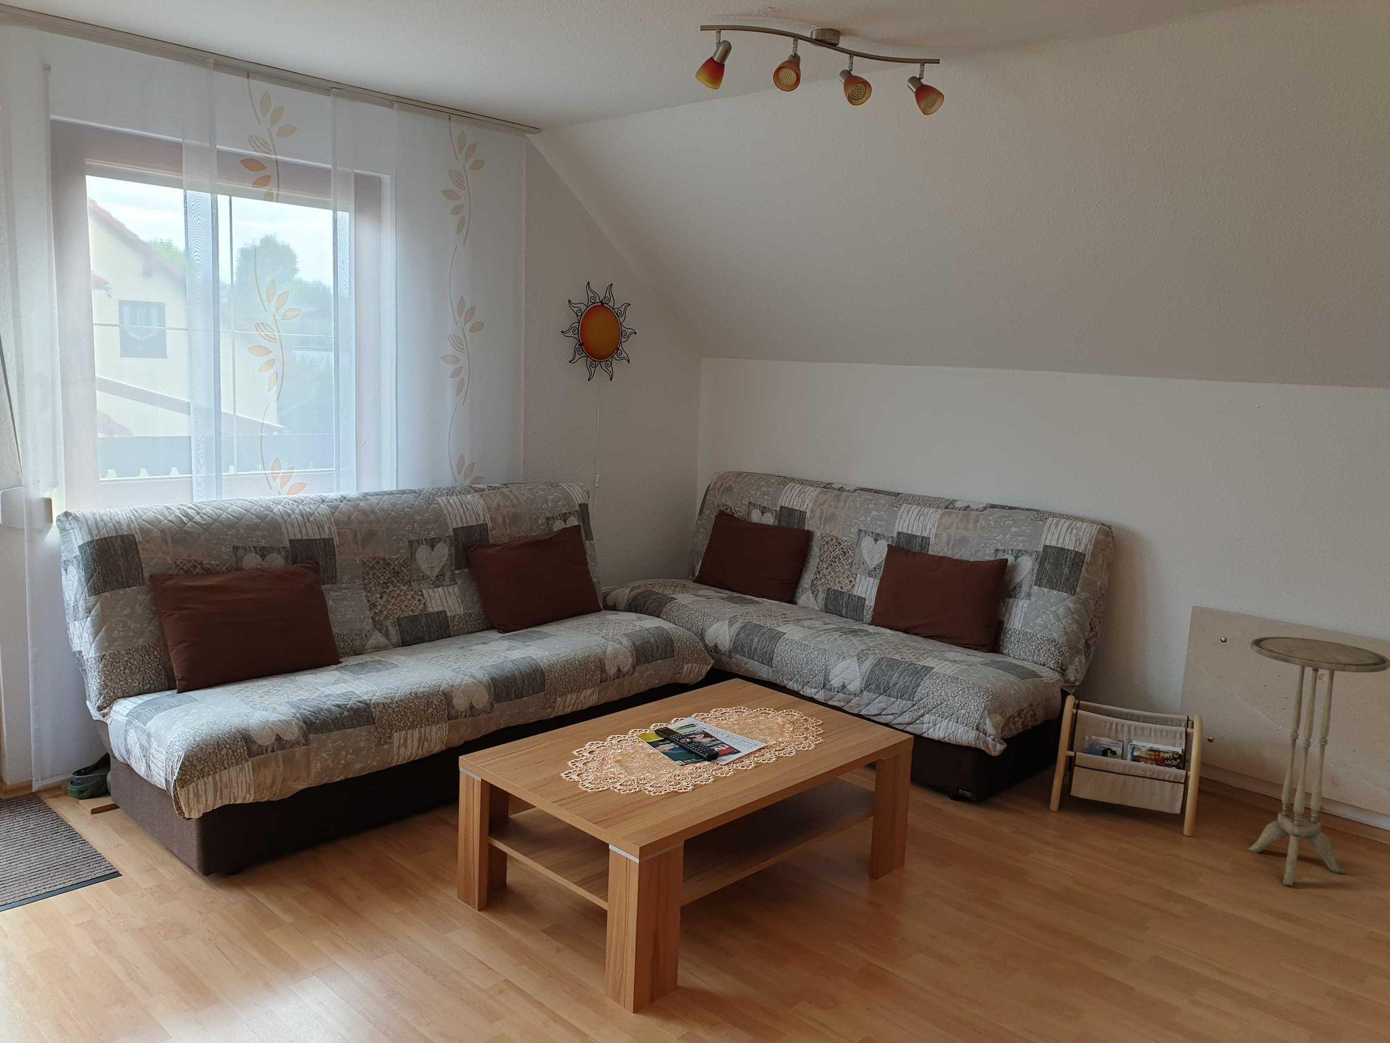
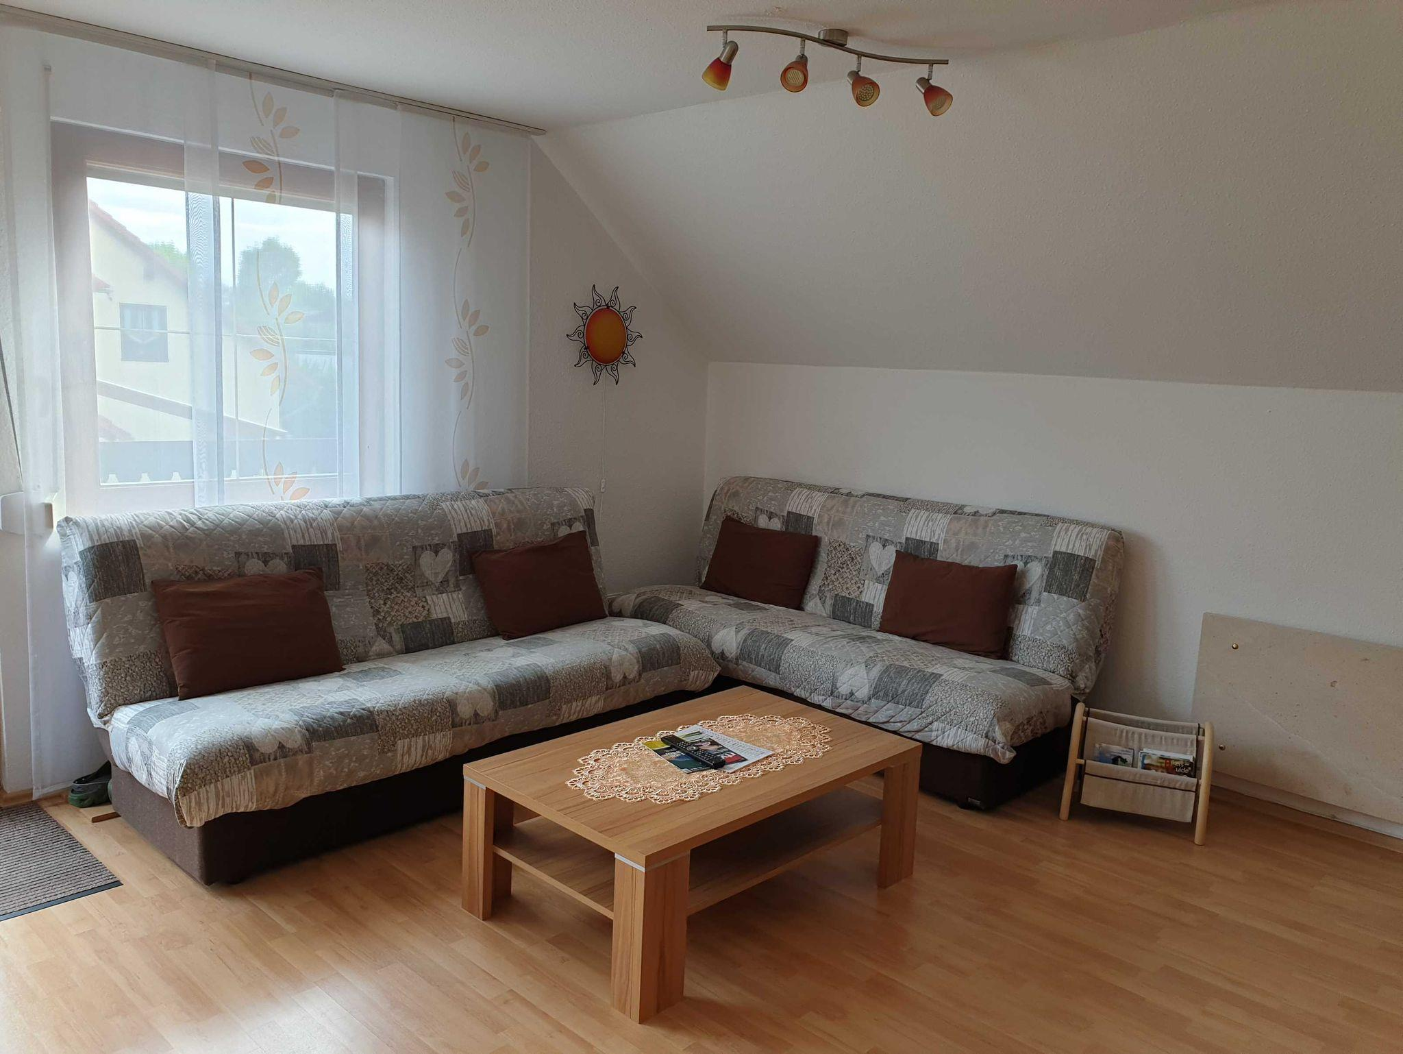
- side table (1306, 760)
